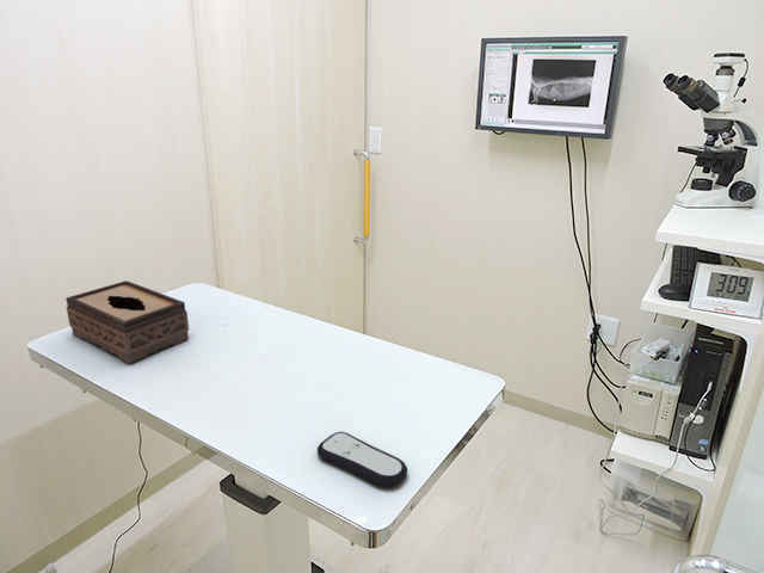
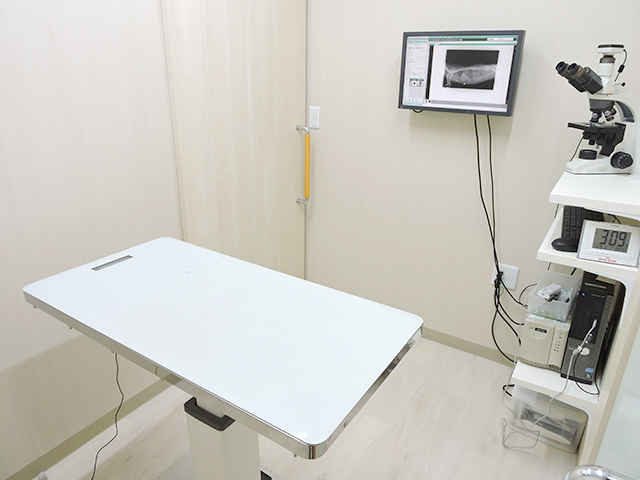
- tissue box (128, 318)
- remote control (362, 457)
